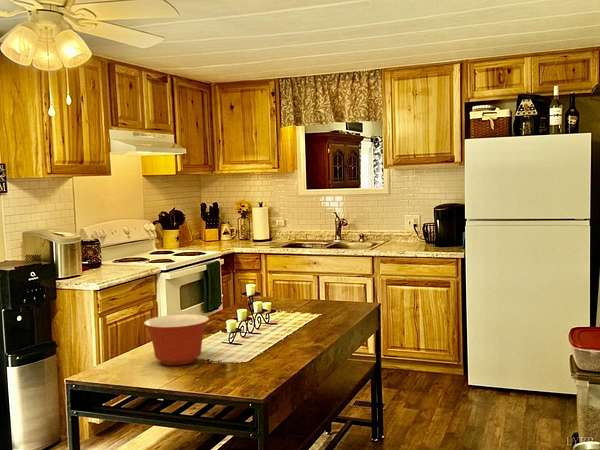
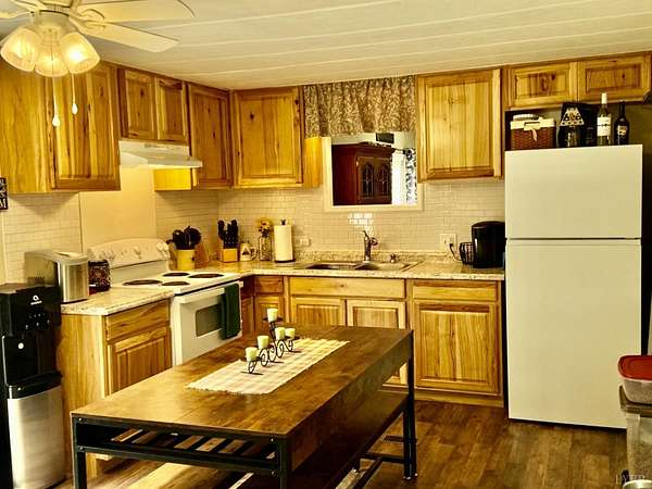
- mixing bowl (177, 340)
